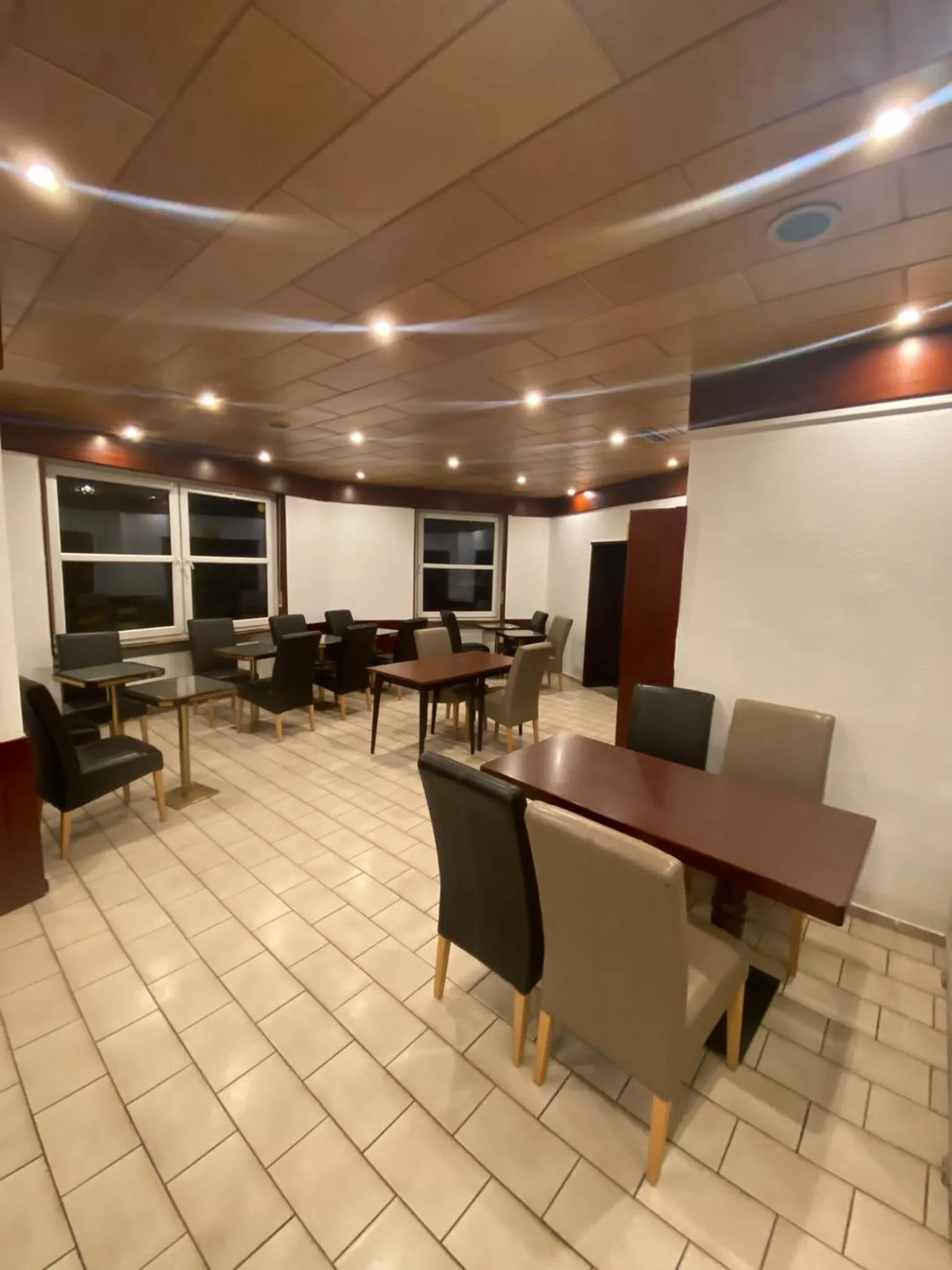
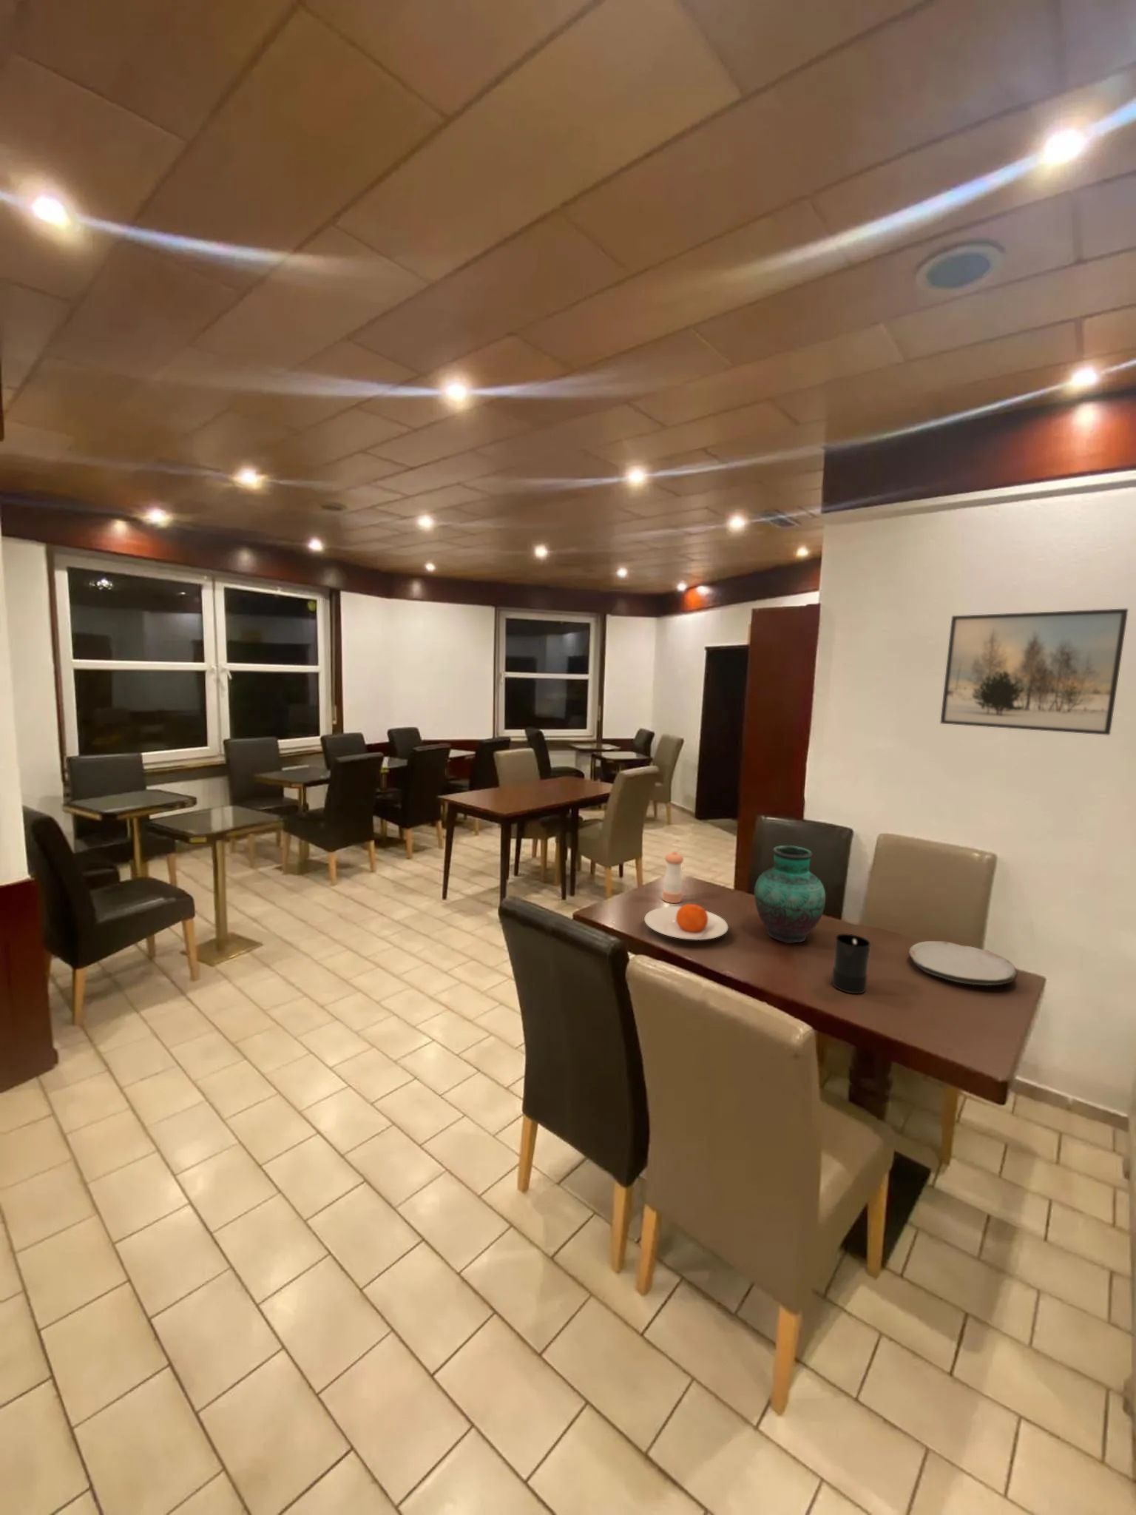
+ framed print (1025, 670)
+ candle (851, 961)
+ plate (686, 919)
+ plate (959, 963)
+ pepper shaker (673, 876)
+ vase (789, 892)
